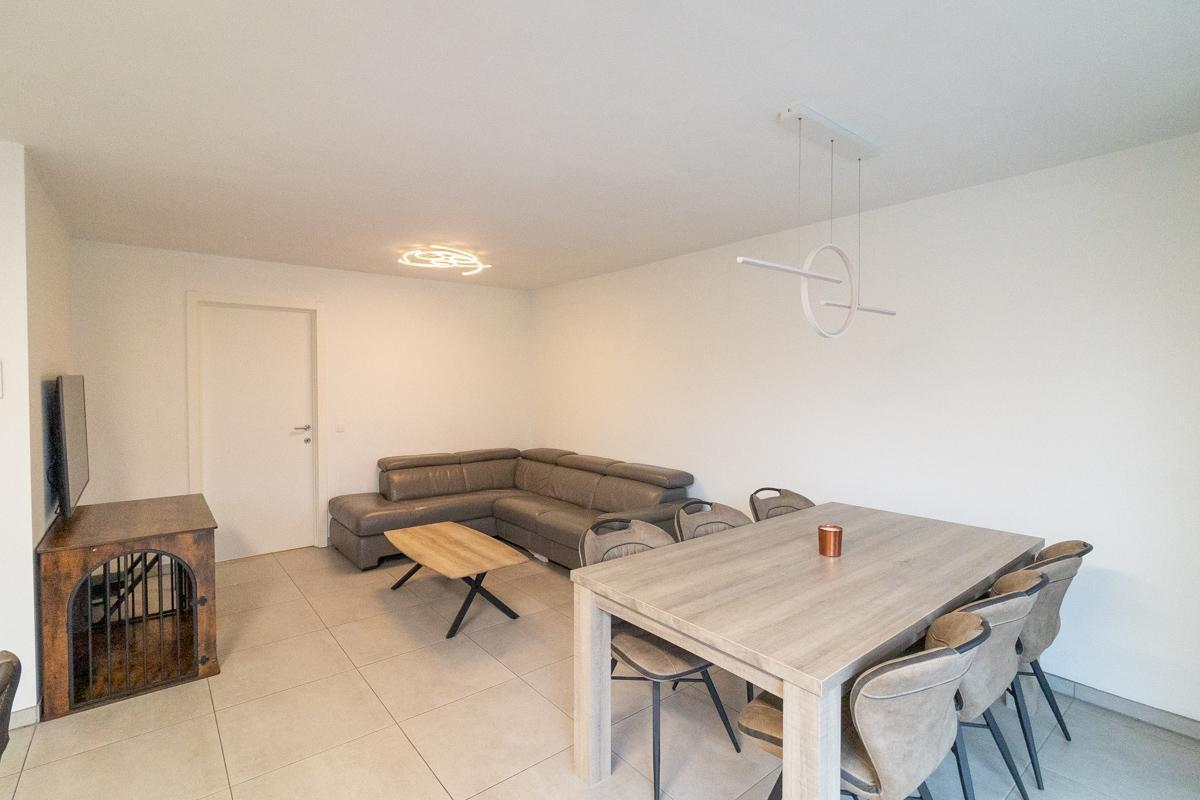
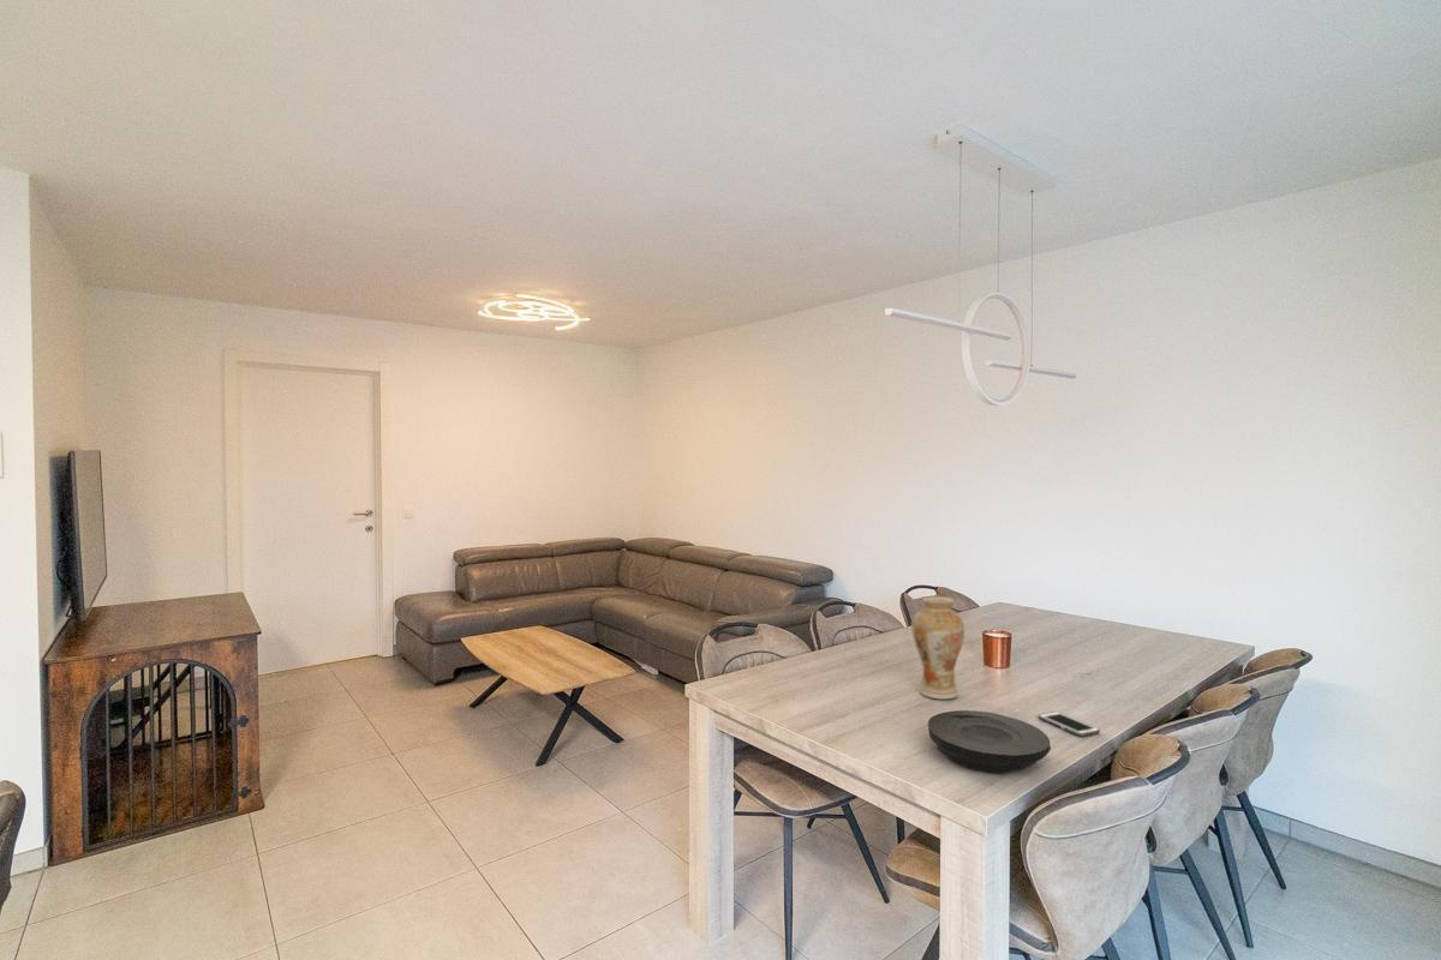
+ vase (937, 646)
+ cell phone (1068, 724)
+ plate (986, 743)
